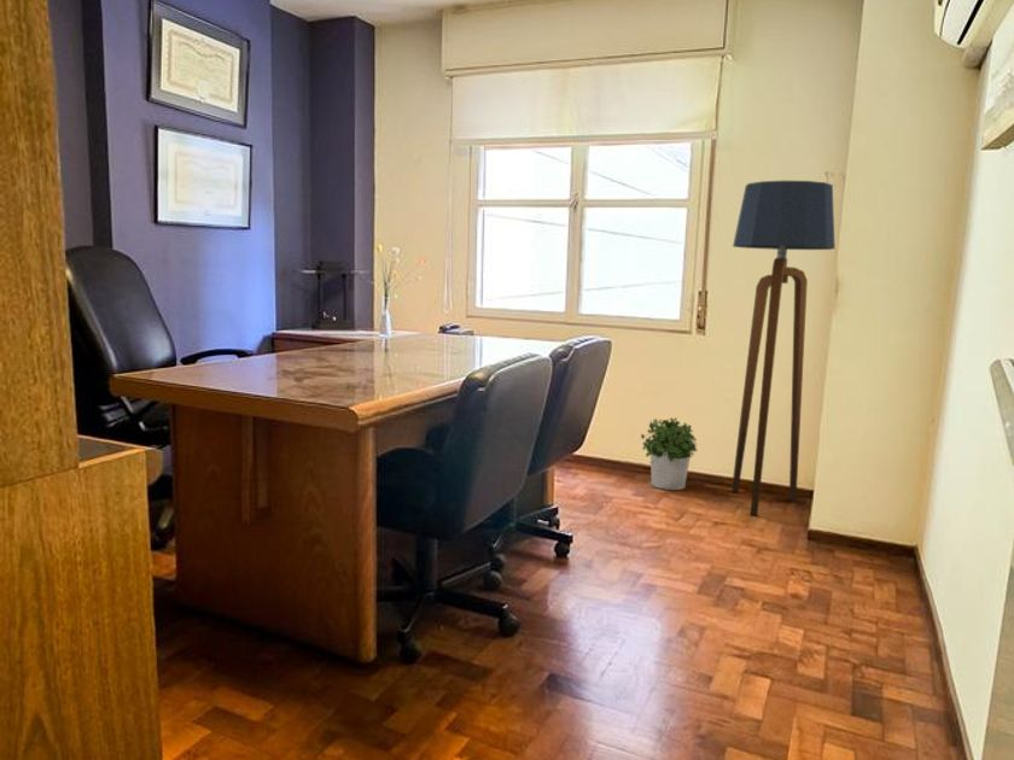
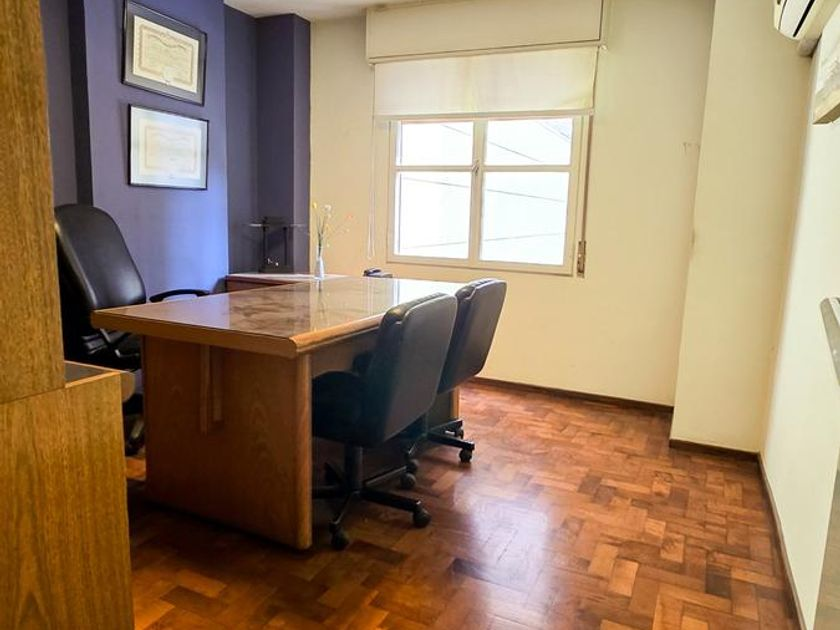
- floor lamp (773, 350)
- potted plant (666, 451)
